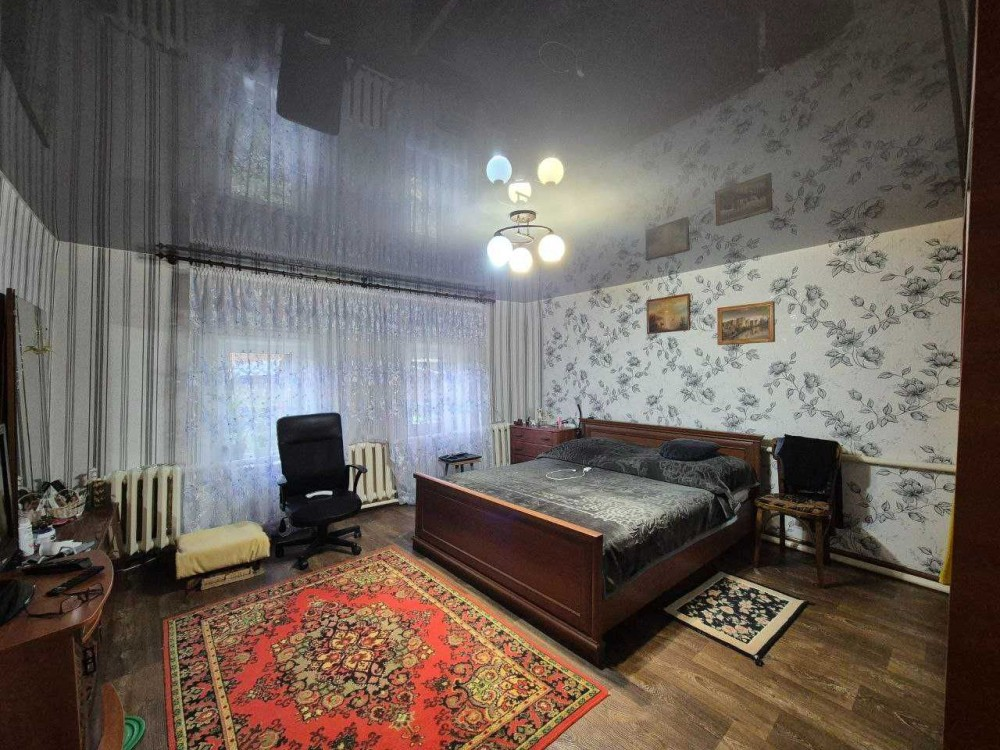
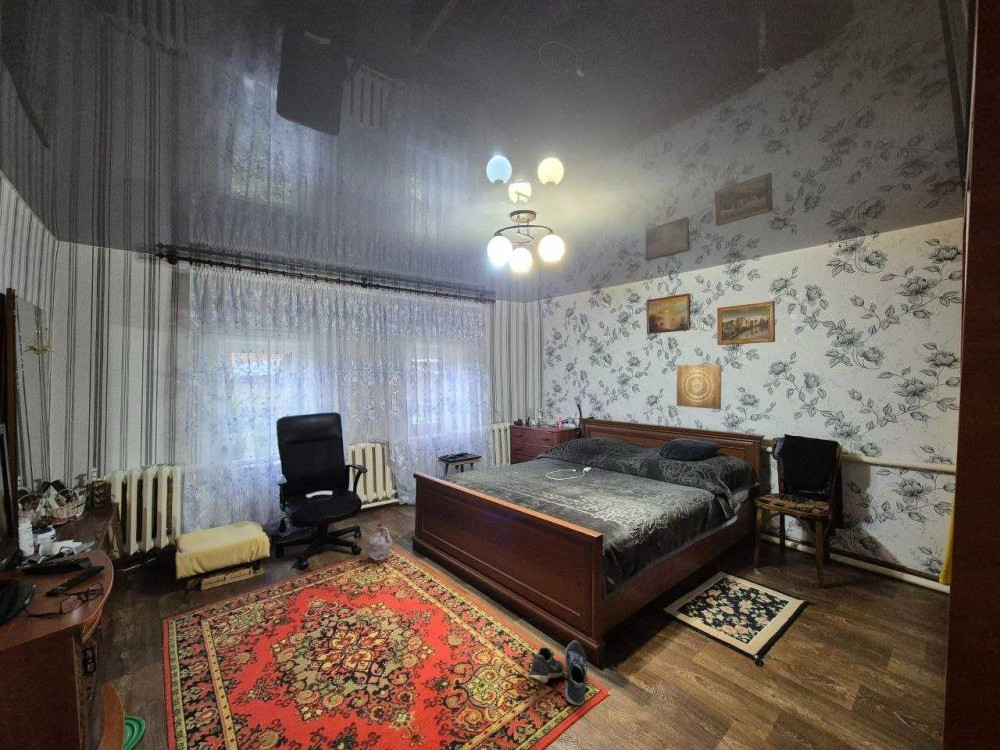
+ ceramic jug (379, 542)
+ wall art (698, 386)
+ shoe (558, 664)
